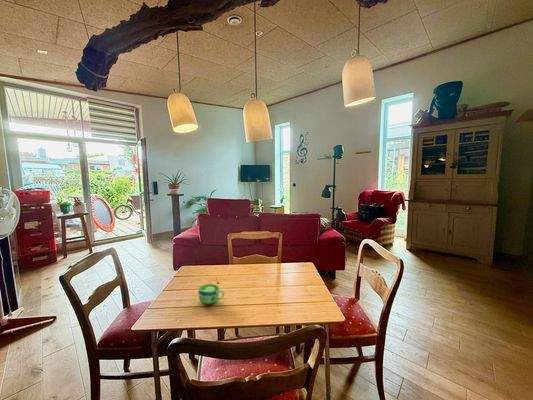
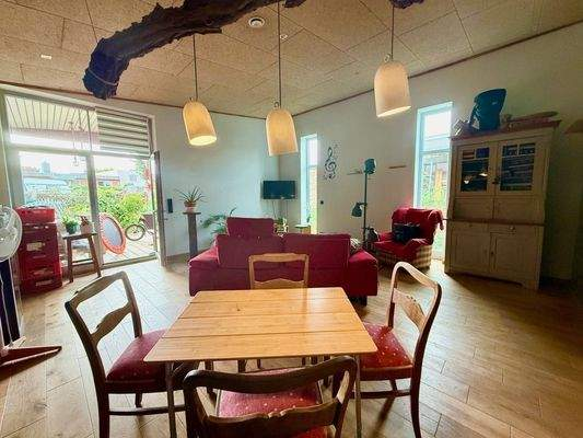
- cup (212, 294)
